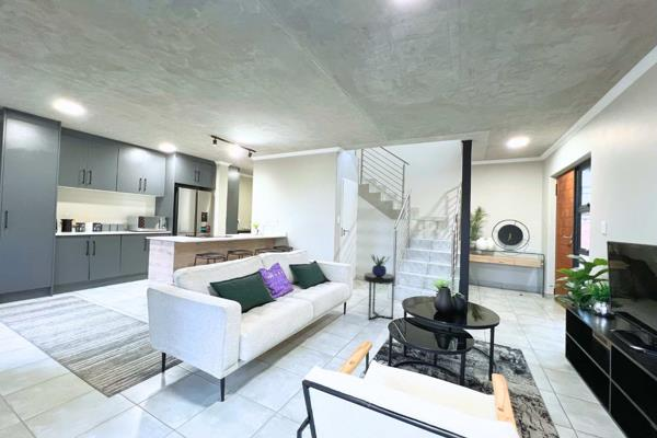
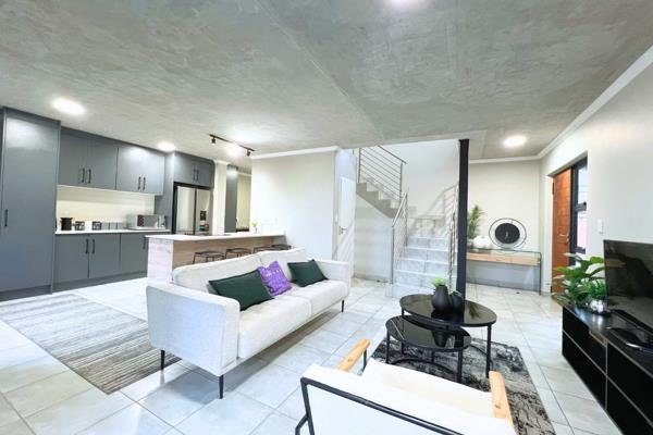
- potted plant (379, 264)
- side table (373, 296)
